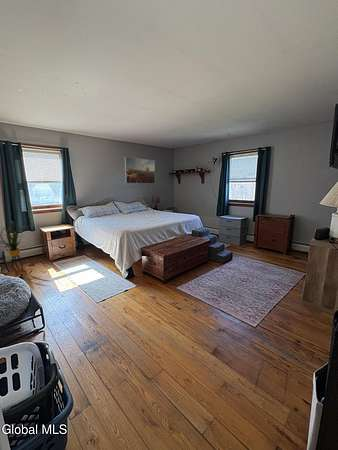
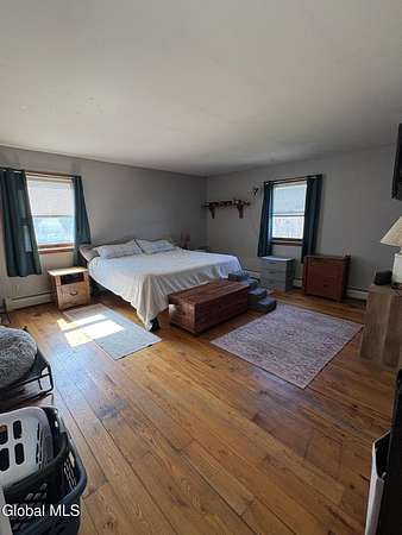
- house plant (16, 243)
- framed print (140, 171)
